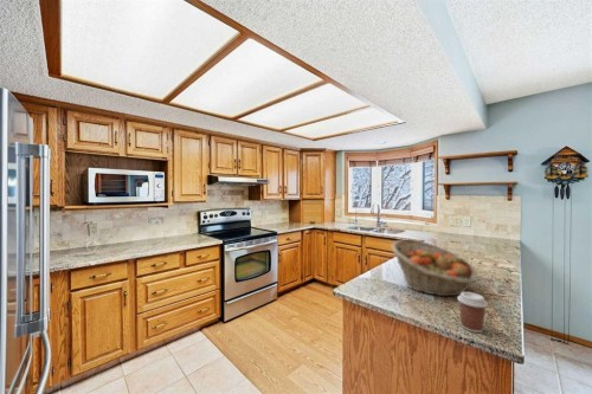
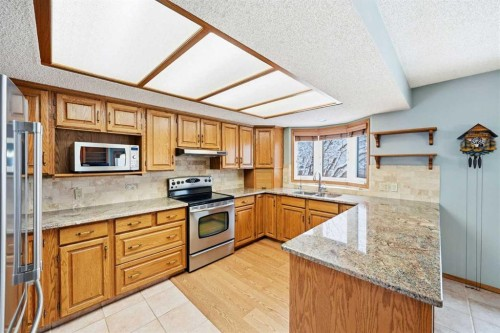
- coffee cup (471, 311)
- fruit basket (431, 264)
